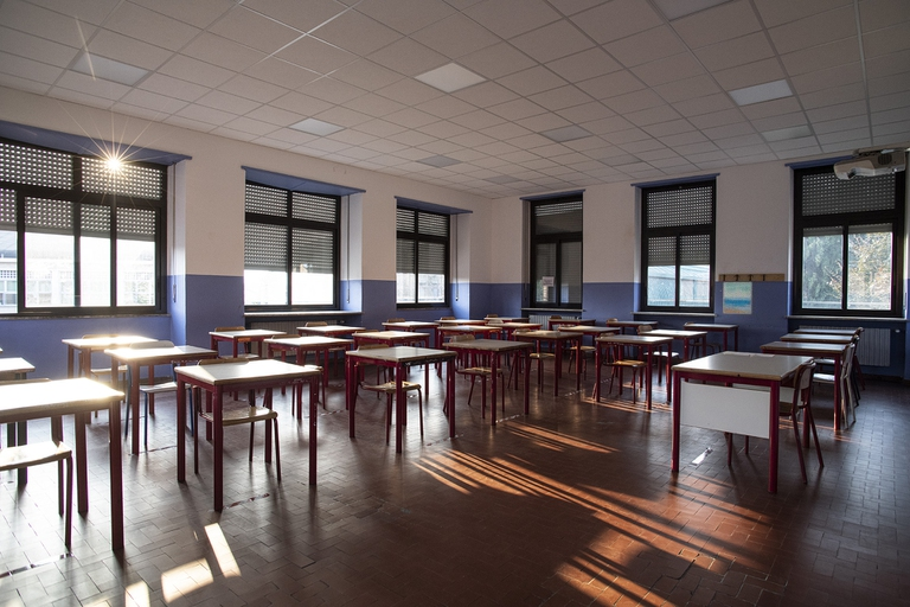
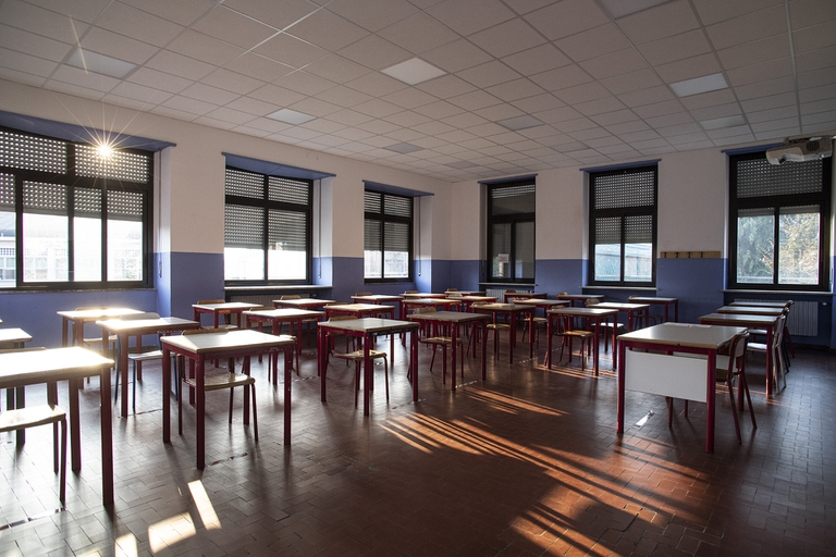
- wall art (737, 298)
